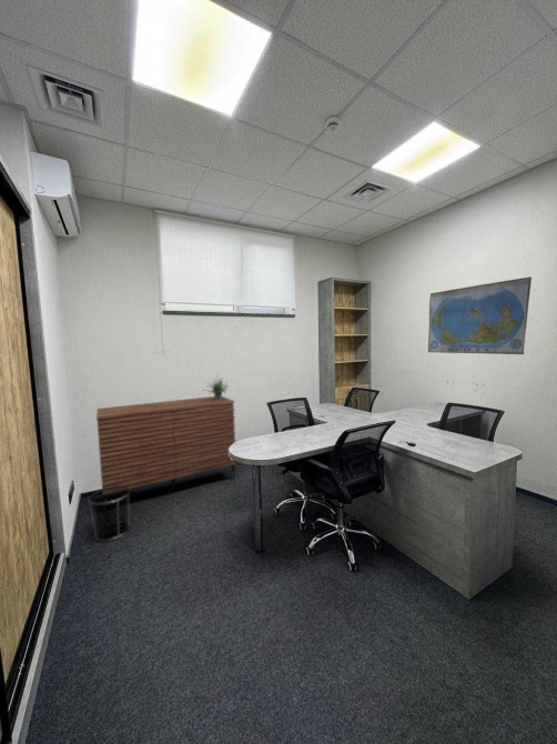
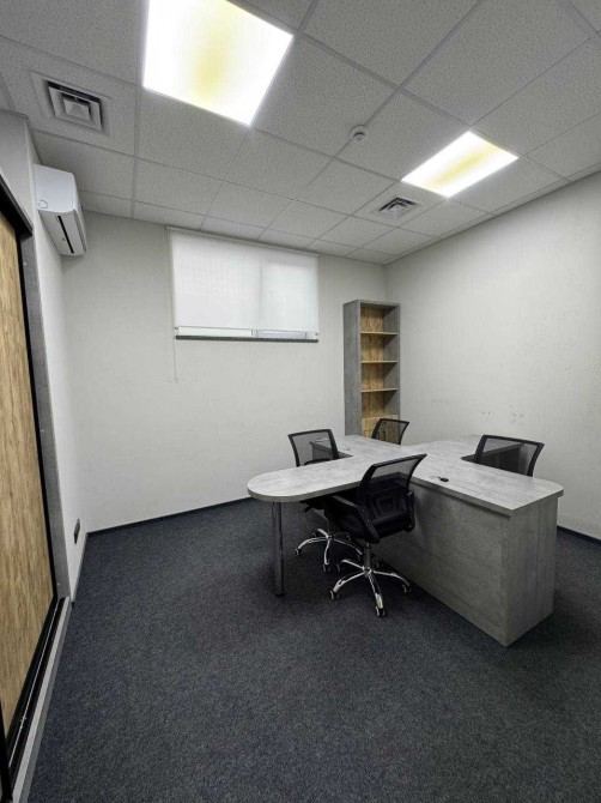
- sideboard (170, 446)
- potted plant (216, 385)
- world map (472, 320)
- waste bin (111, 513)
